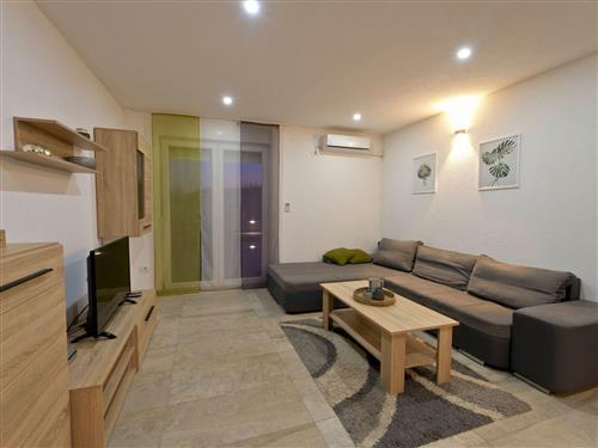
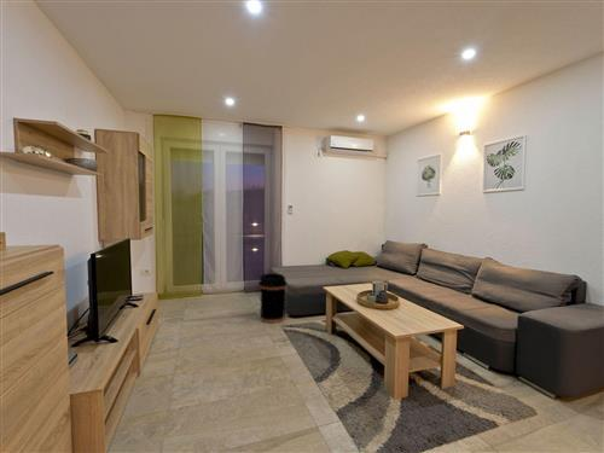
+ trash can (272, 296)
